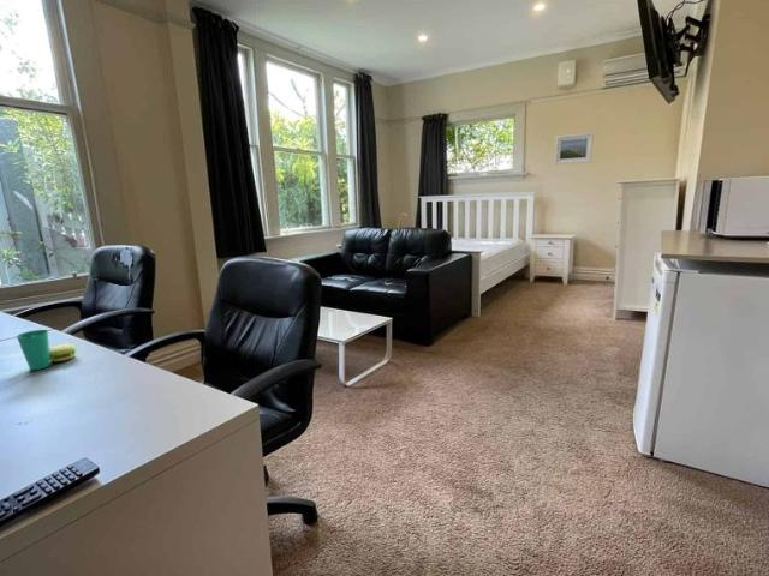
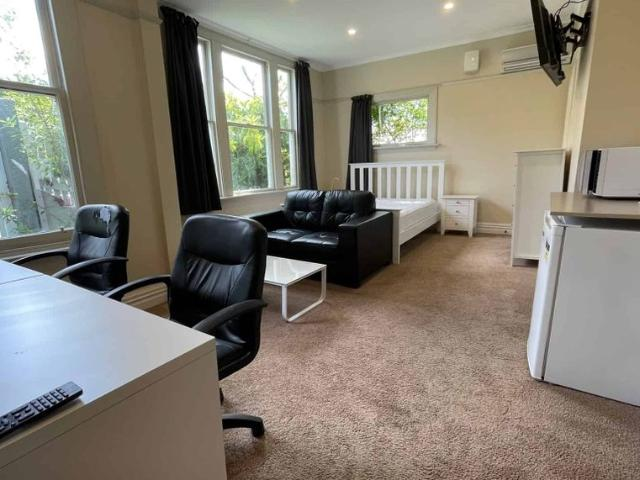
- cup (48, 346)
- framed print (573, 149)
